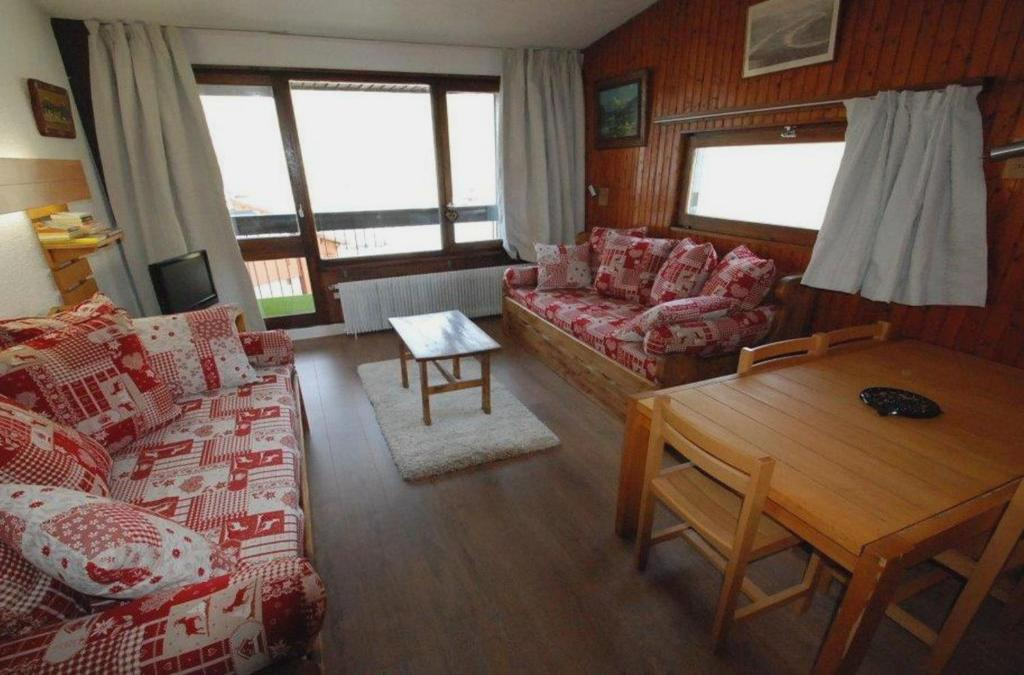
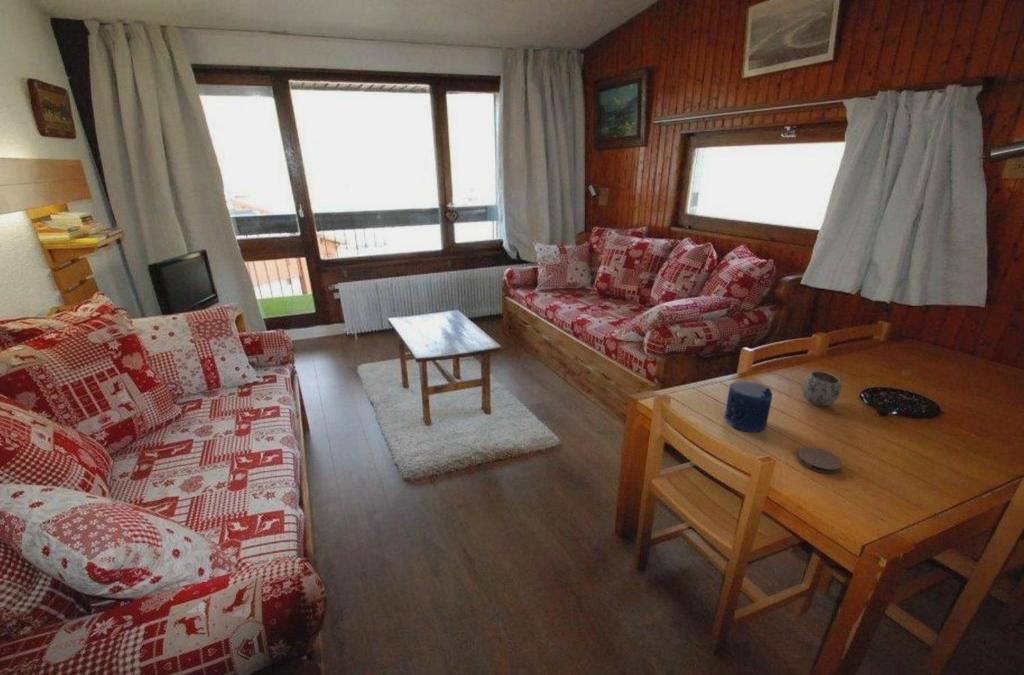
+ candle (747, 405)
+ mug (822, 387)
+ coaster (819, 460)
